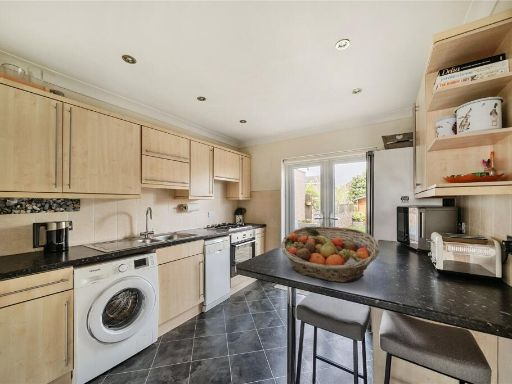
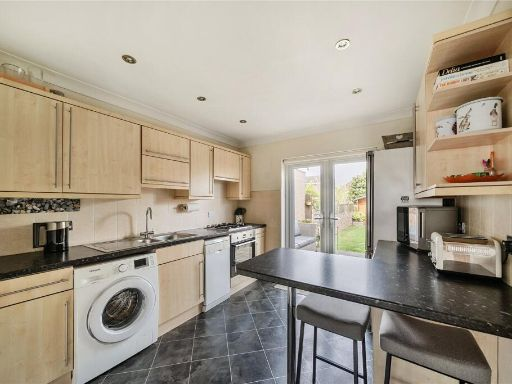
- fruit basket (326, 250)
